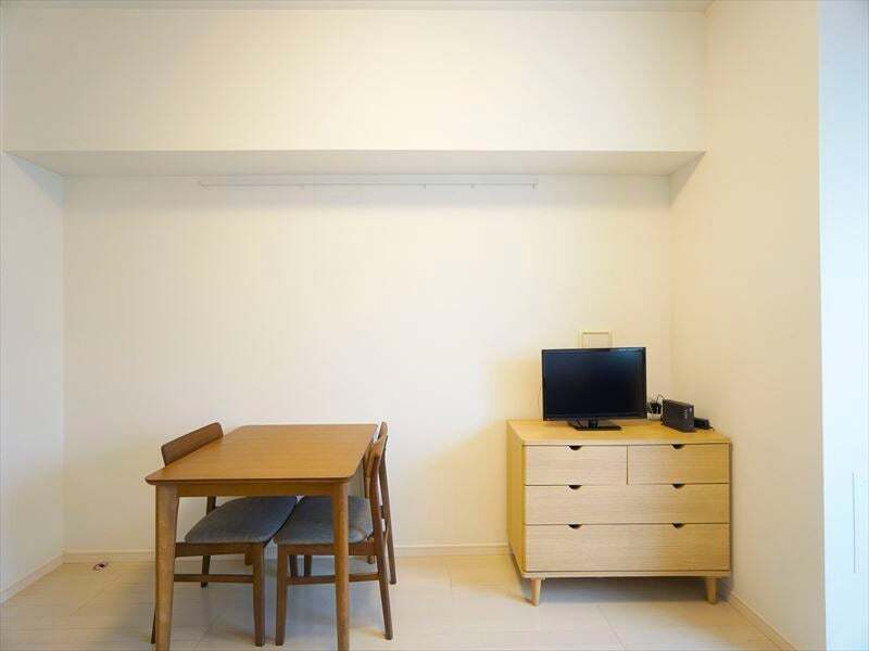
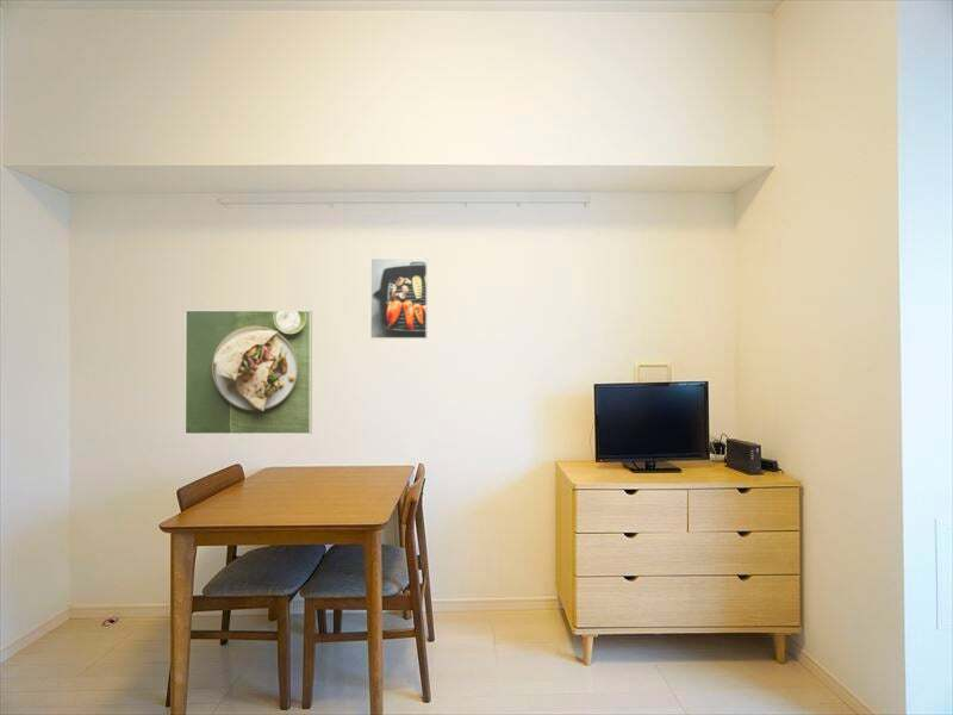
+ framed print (249, 372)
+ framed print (398, 298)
